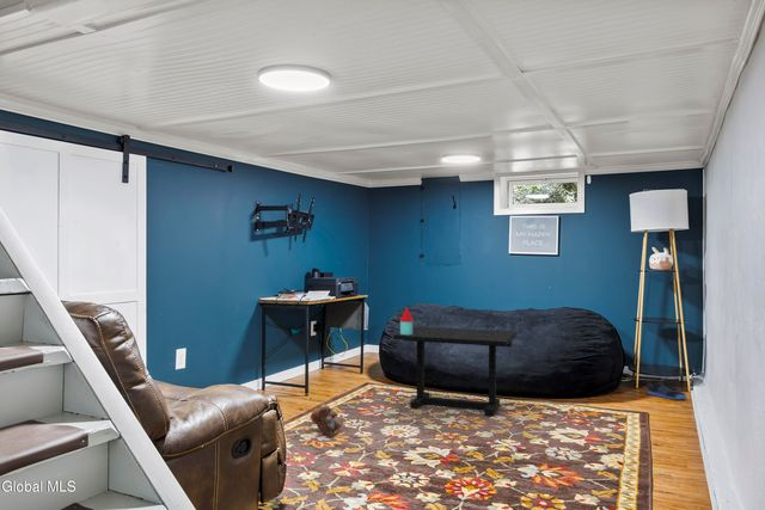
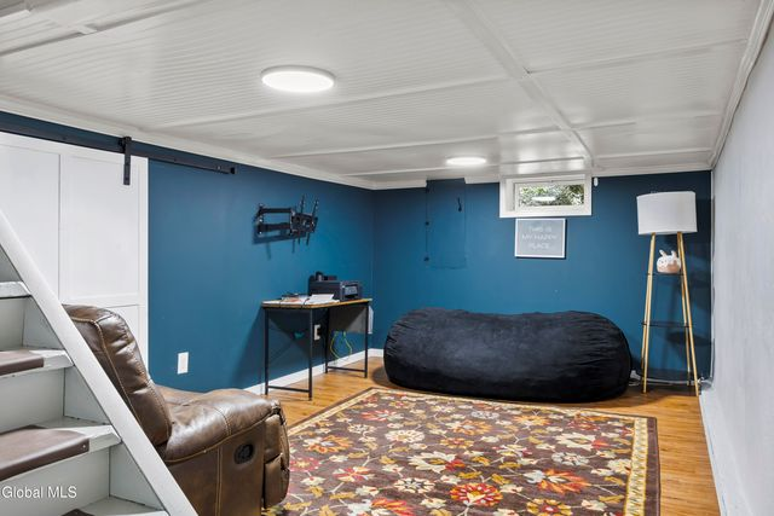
- sneaker (666, 389)
- plush toy (326, 418)
- side table (455, 343)
